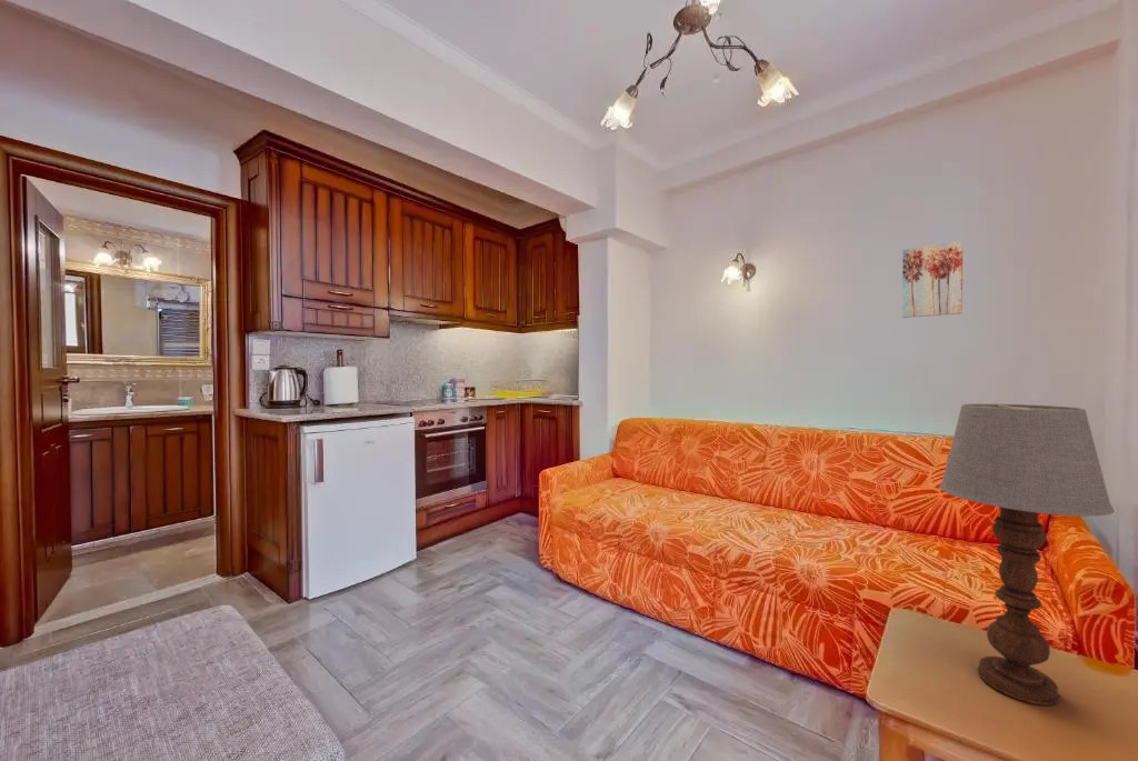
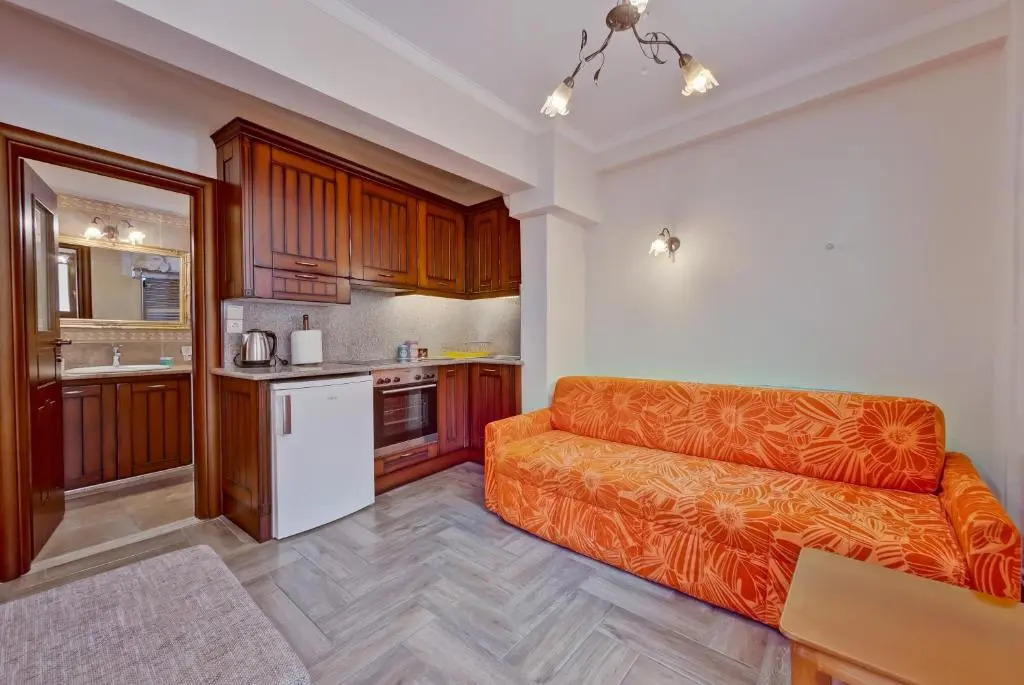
- table lamp (1017, 545)
- wall art (931, 280)
